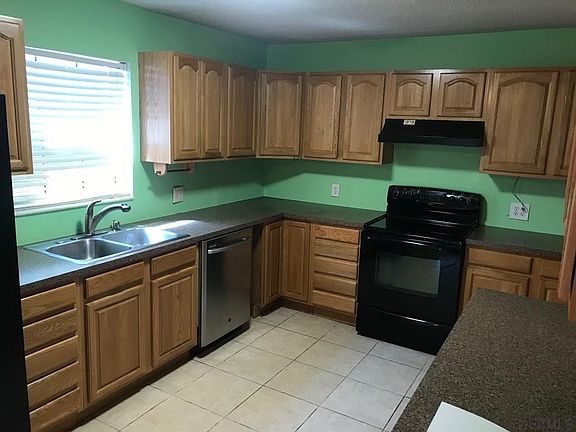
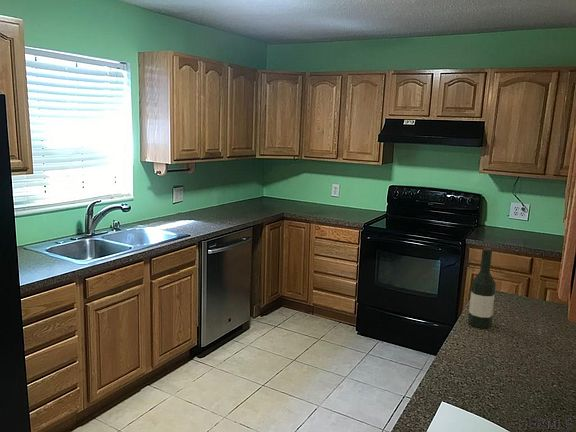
+ wine bottle (483, 286)
